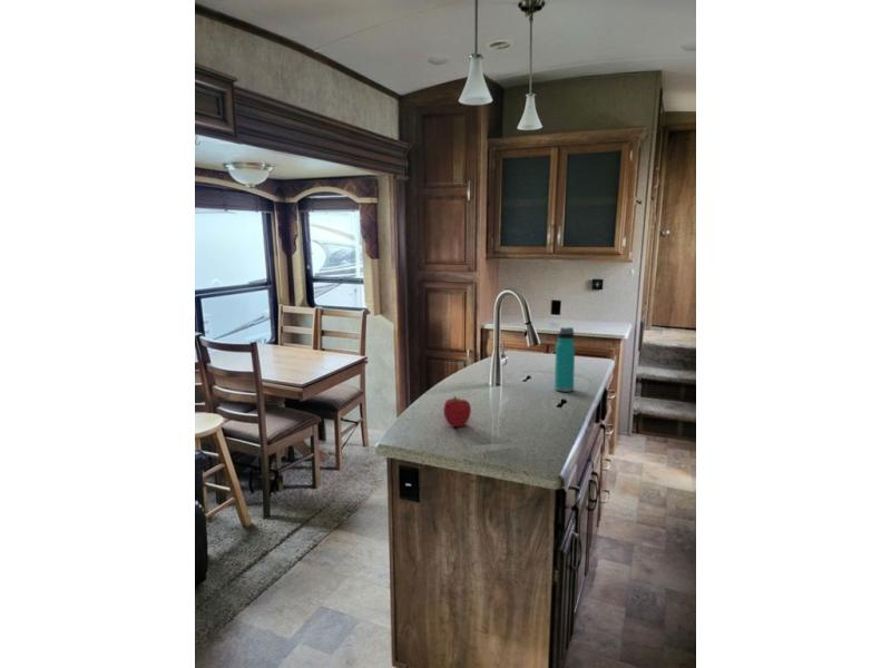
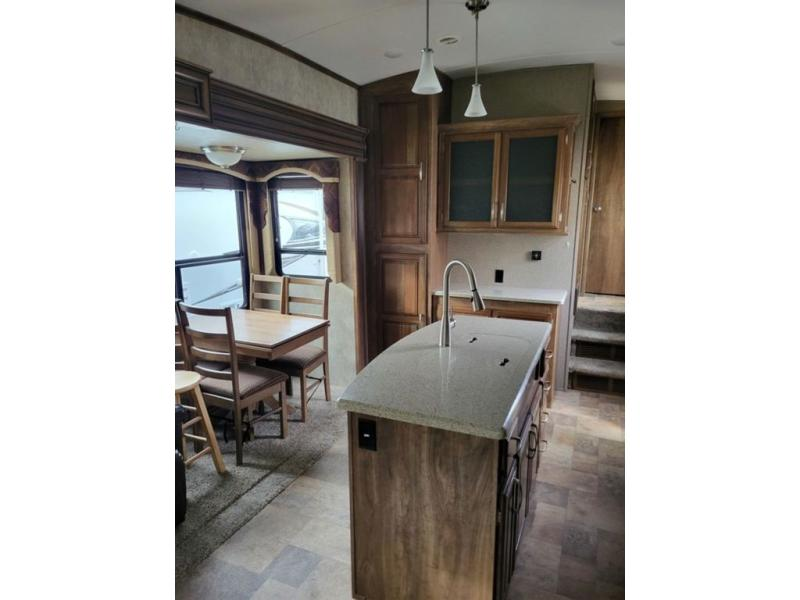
- fruit (457, 411)
- water bottle (565, 358)
